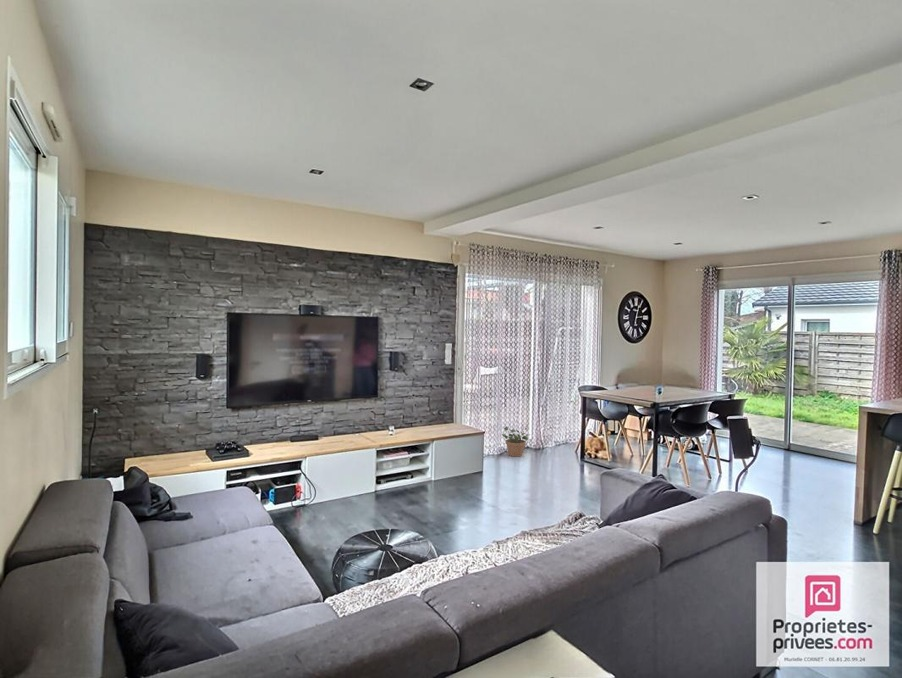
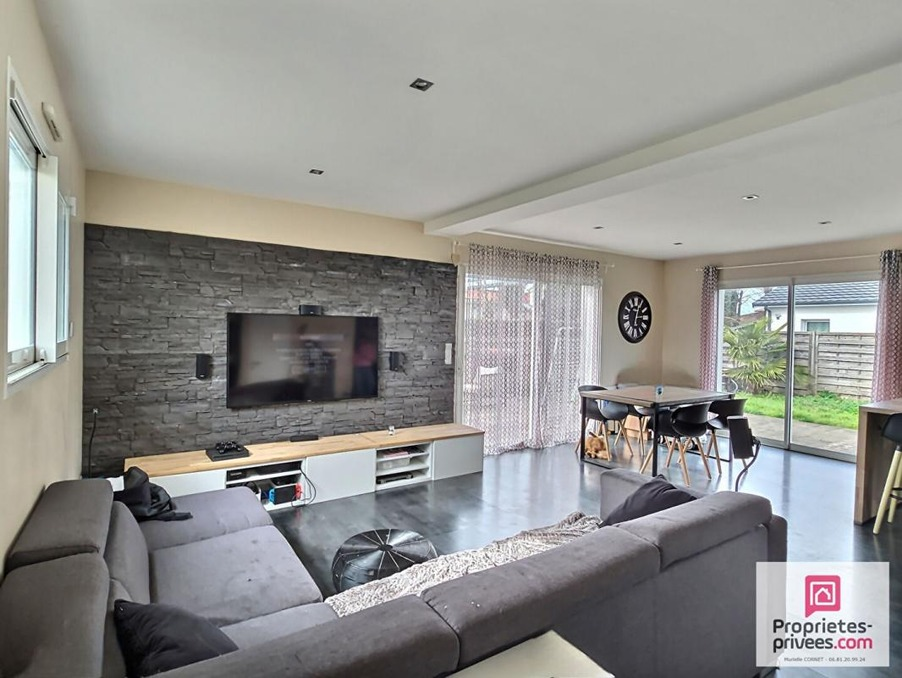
- potted plant (516, 440)
